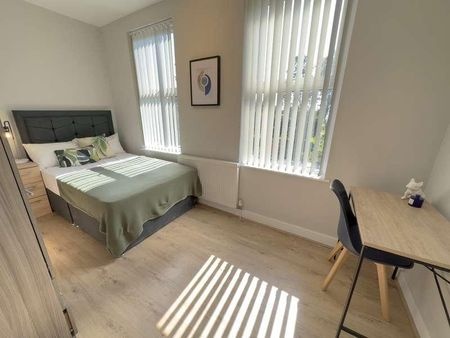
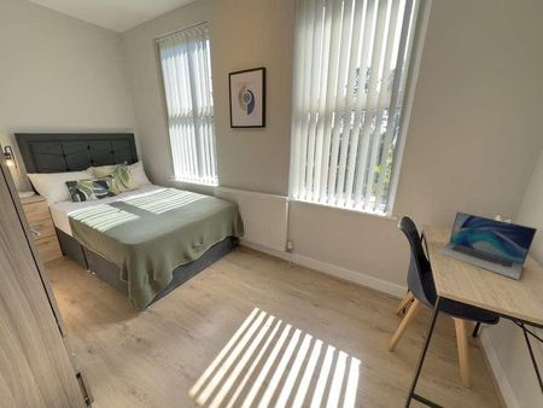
+ laptop (483, 241)
